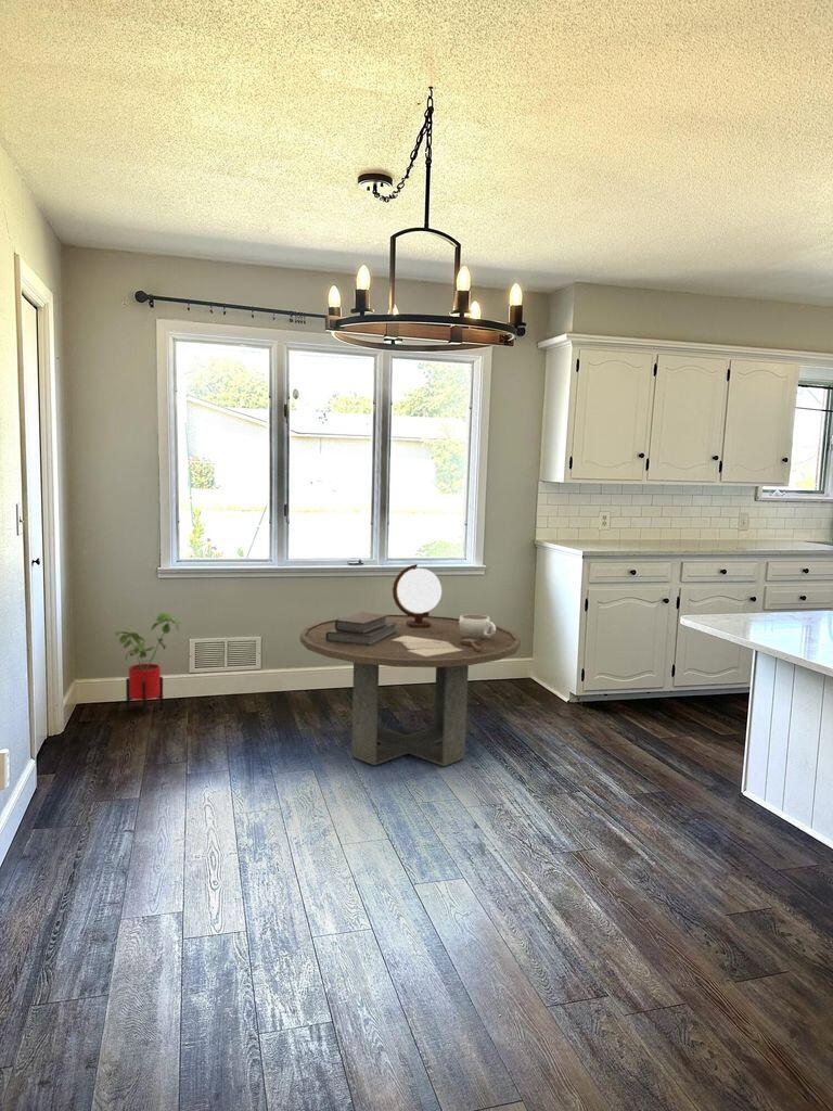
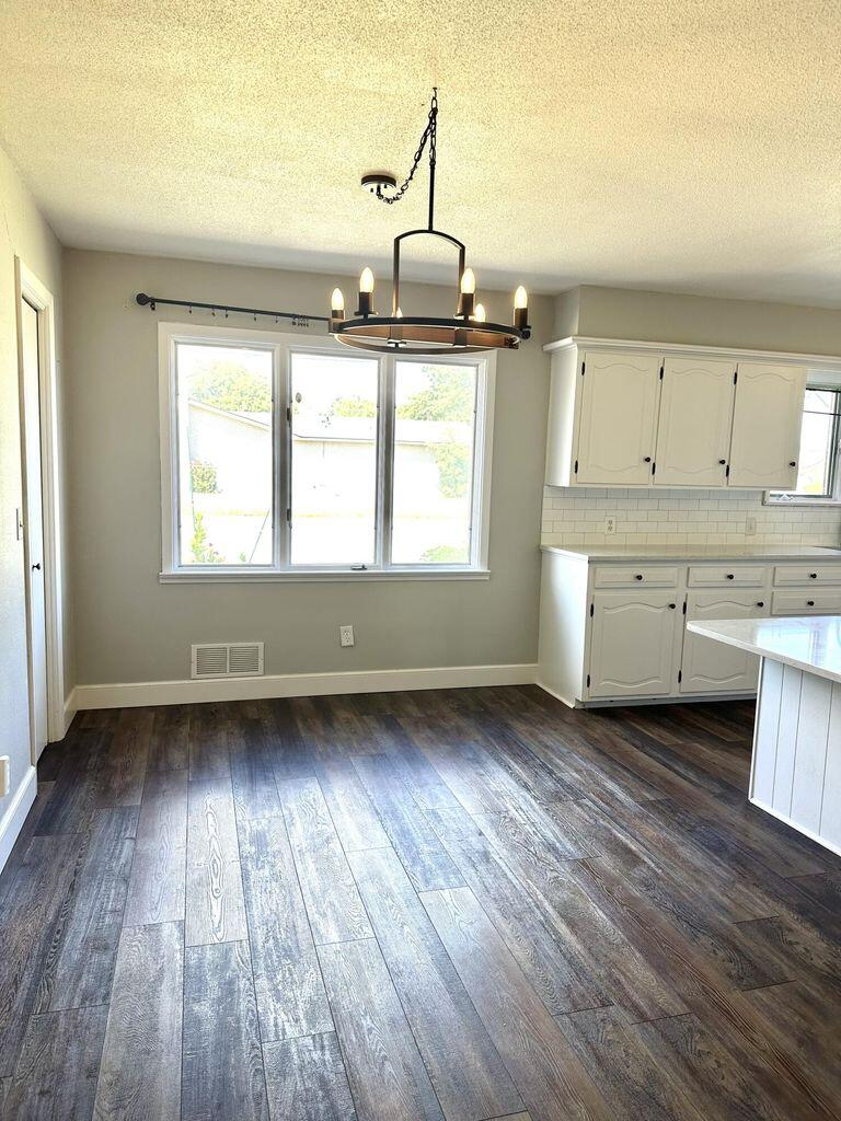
- round table (409, 659)
- house plant (149, 661)
